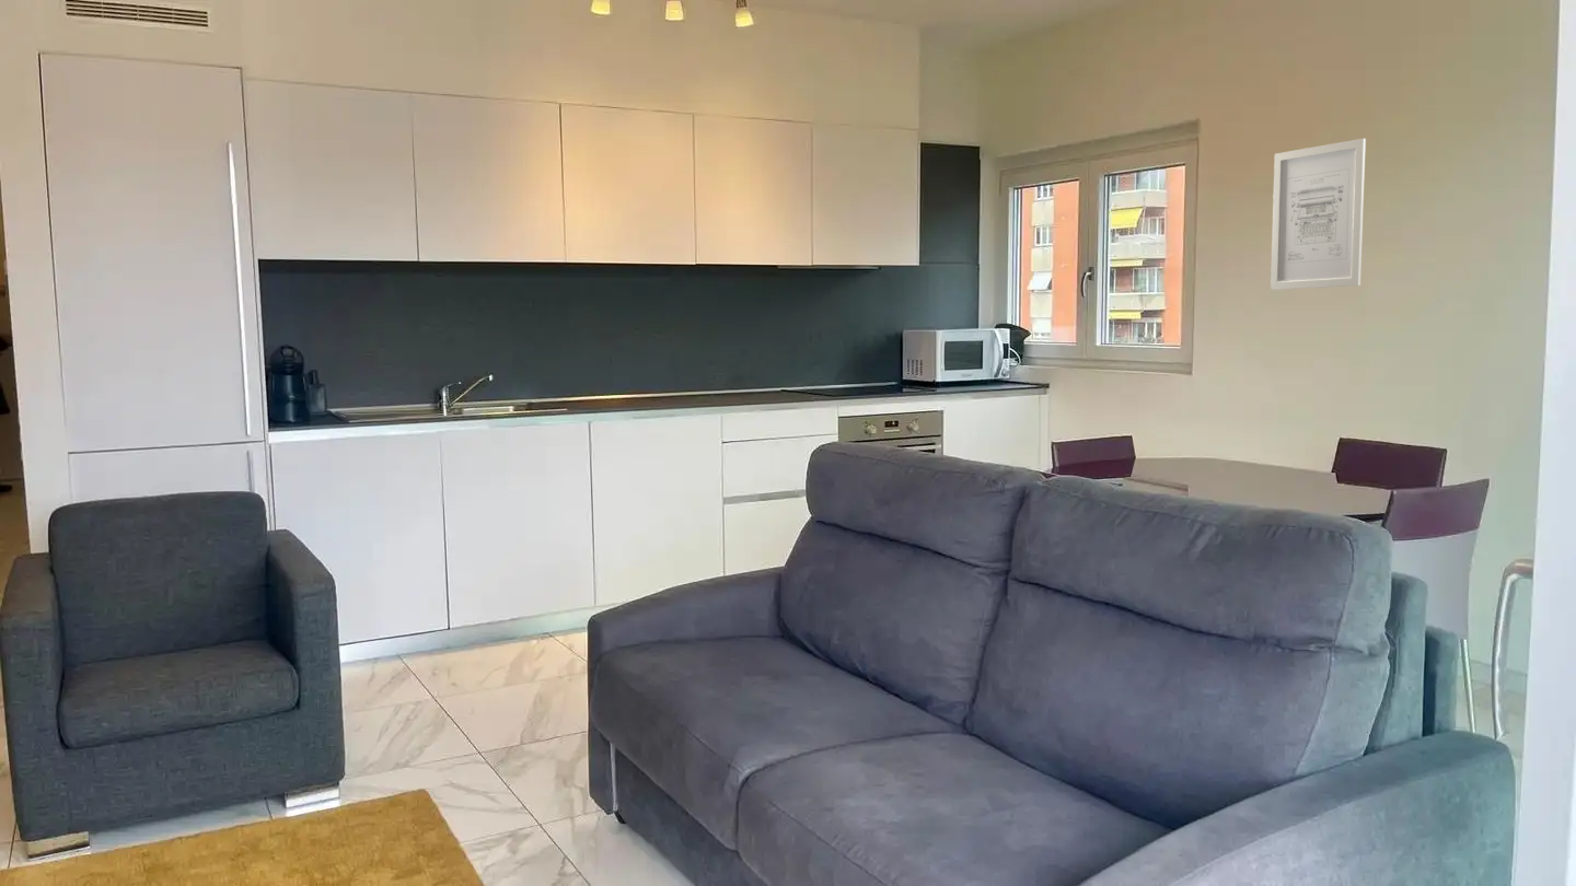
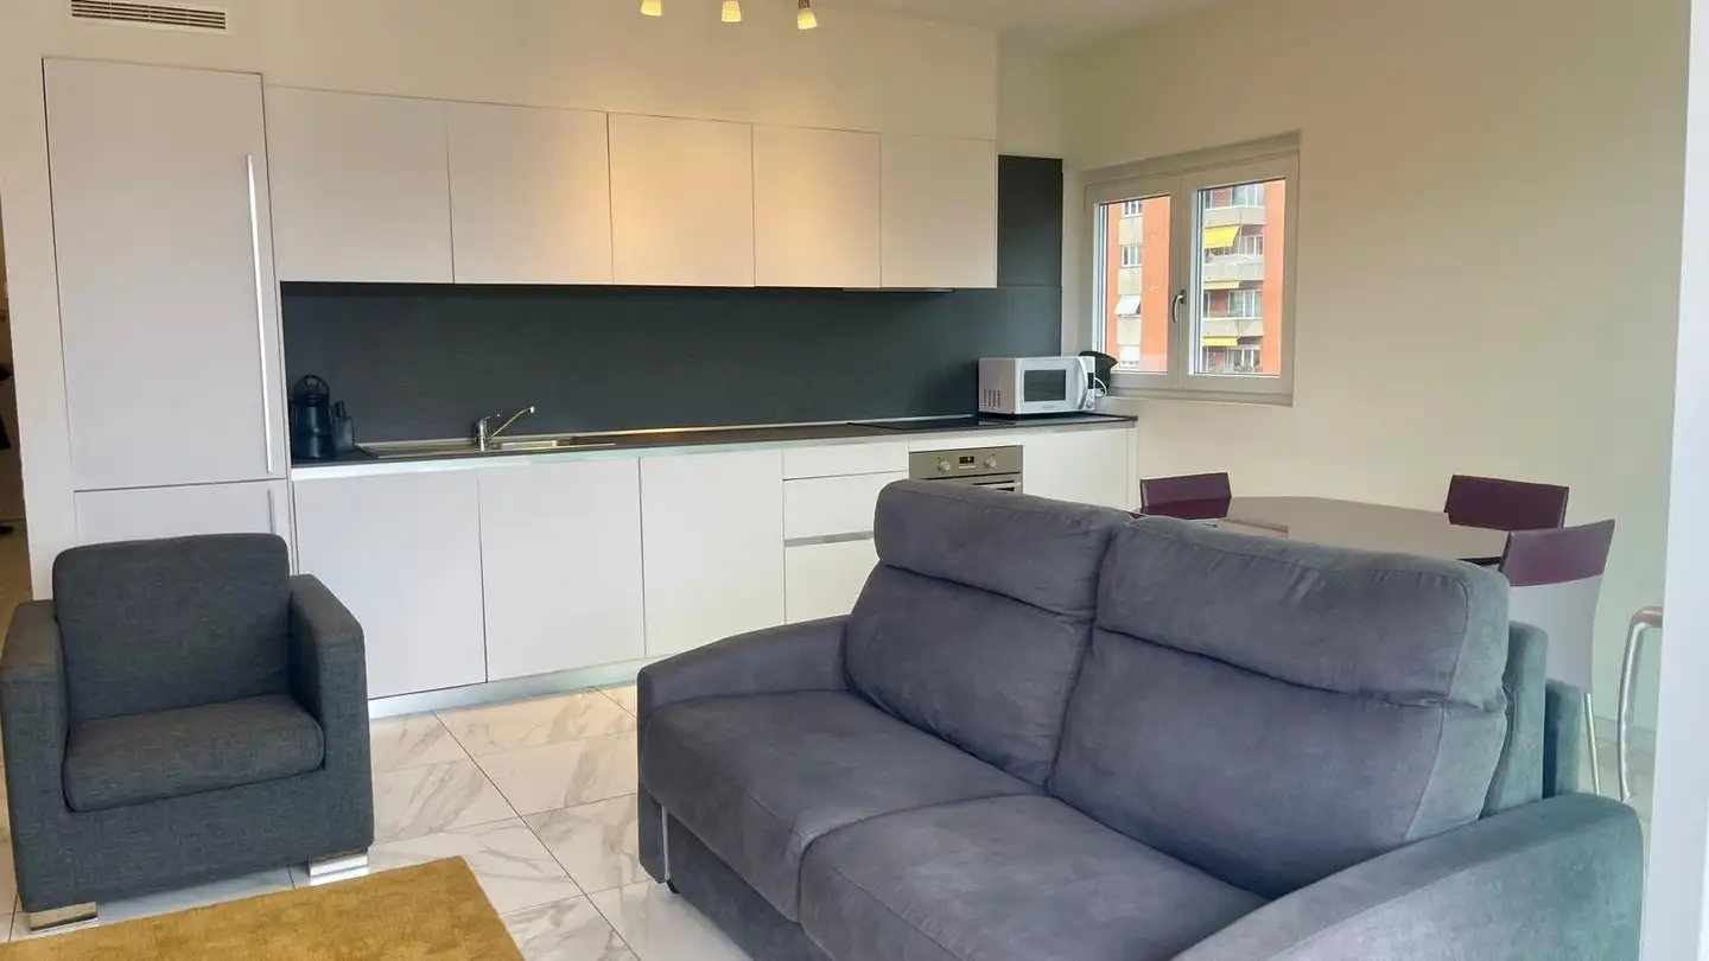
- wall art (1316, 217)
